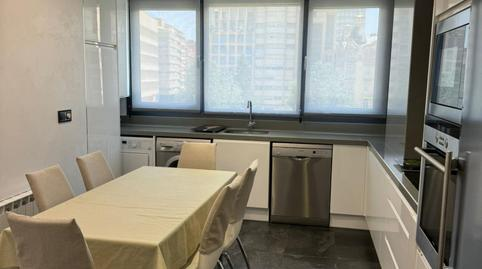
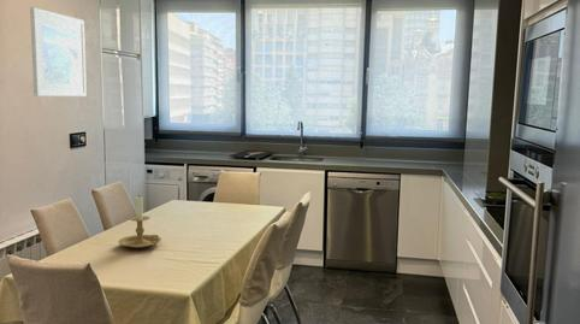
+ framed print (60, 55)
+ candle holder (140, 220)
